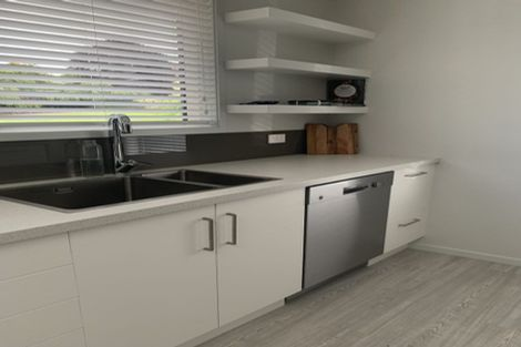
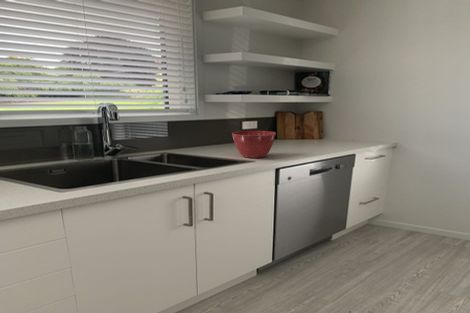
+ mixing bowl (253, 144)
